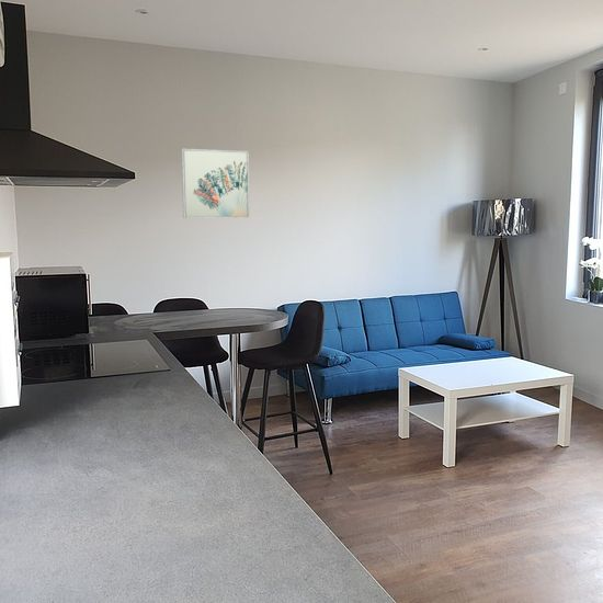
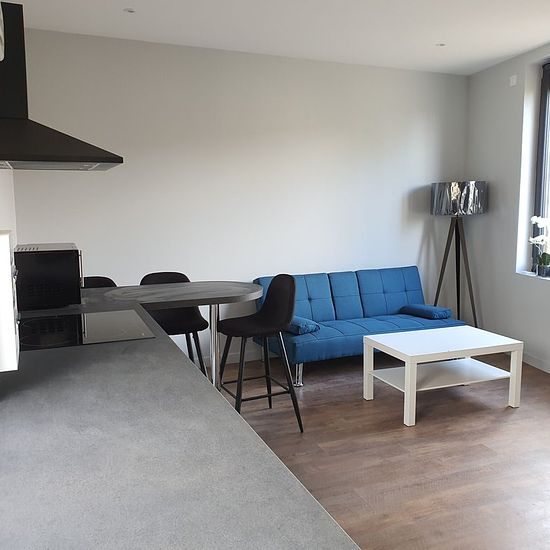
- wall art (216, 184)
